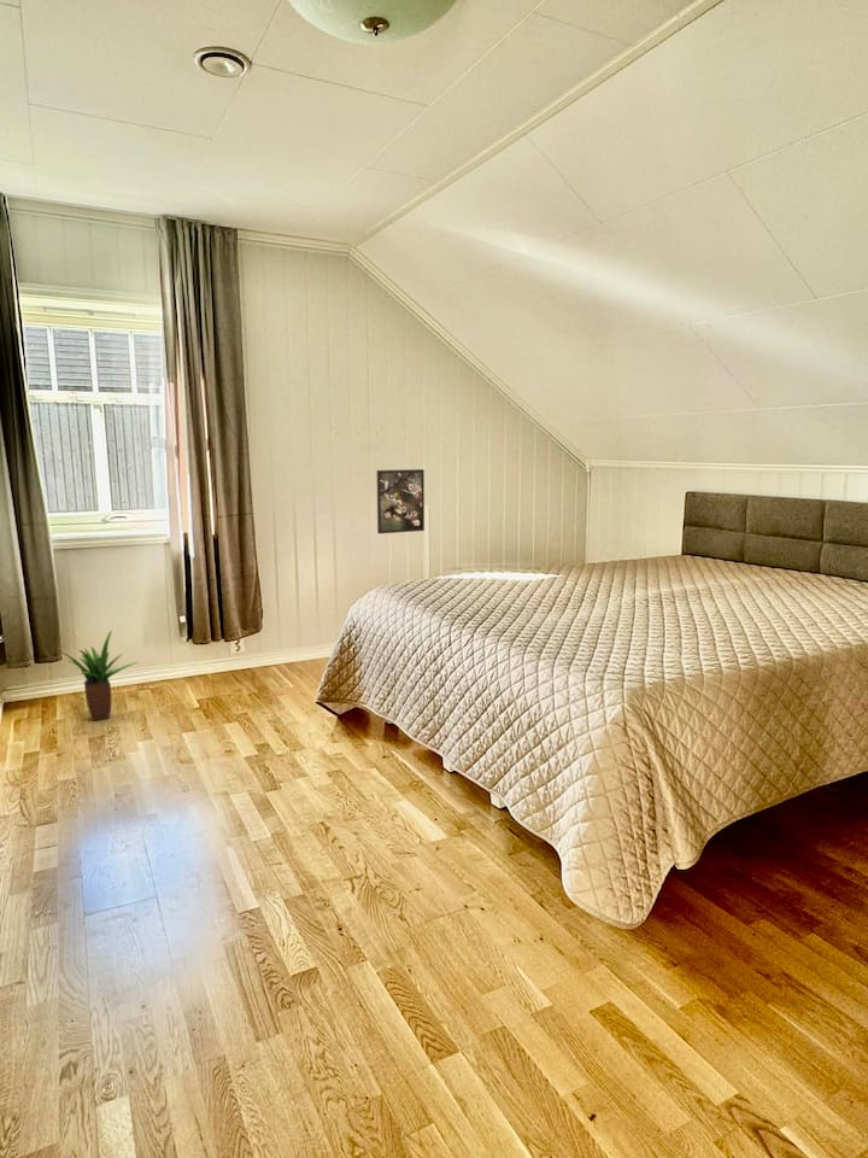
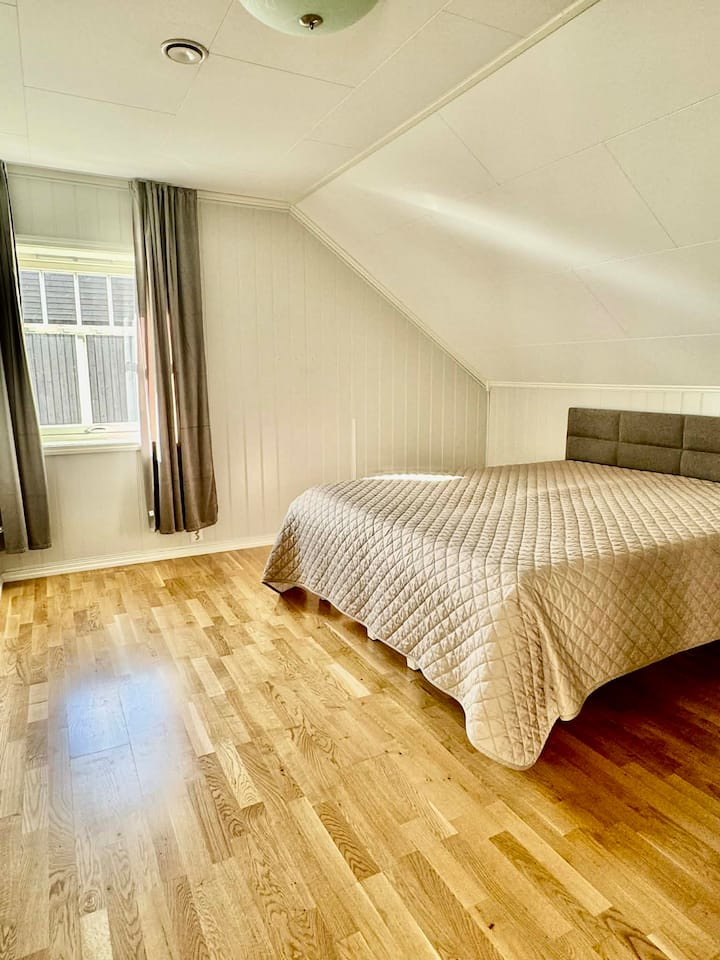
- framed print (400, 501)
- potted plant (100, 674)
